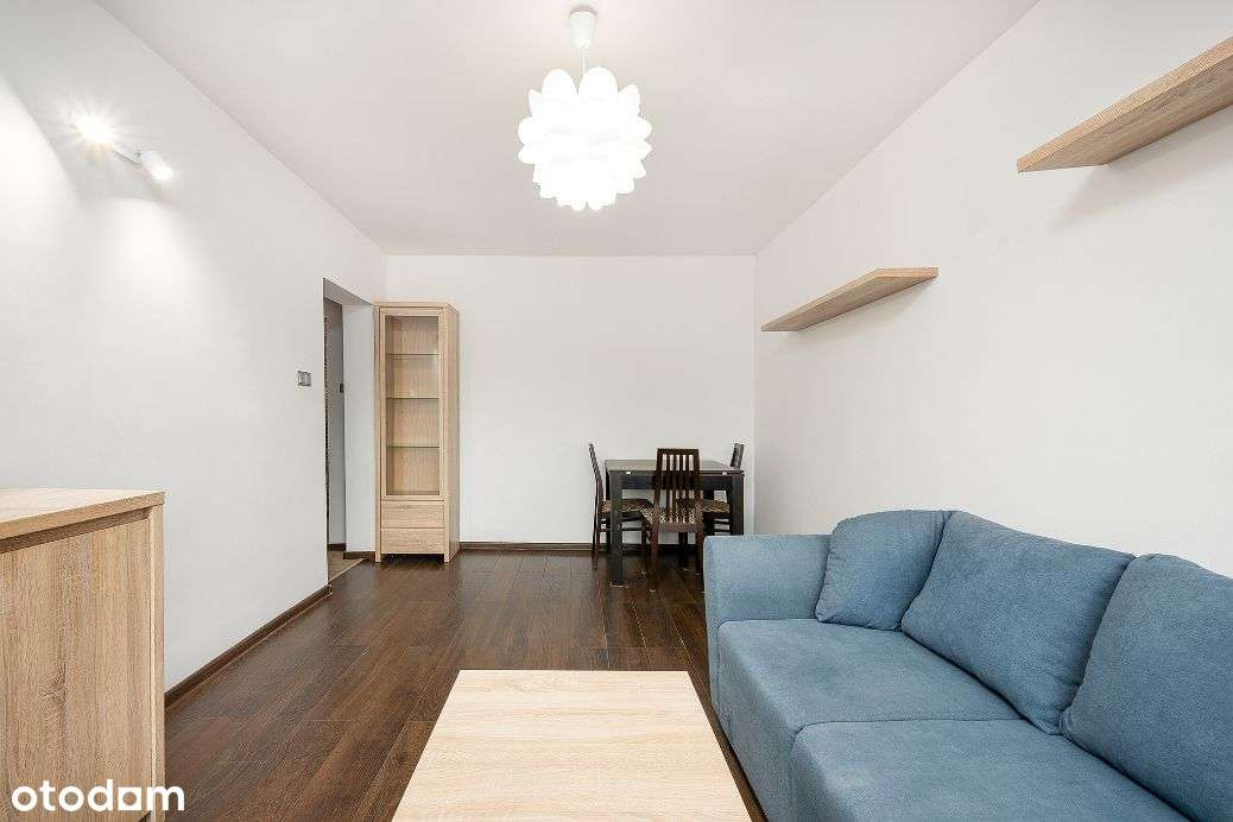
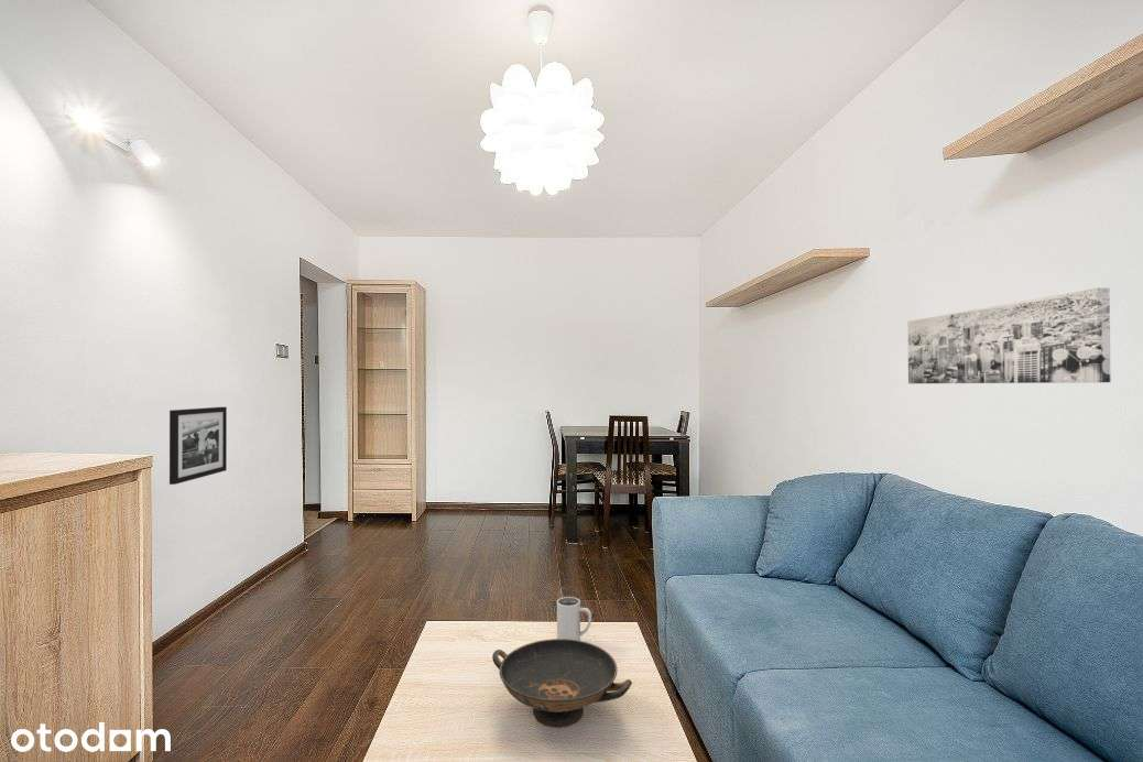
+ wall art (988, 345)
+ mug (574, 622)
+ picture frame (199, 443)
+ decorative bowl (558, 688)
